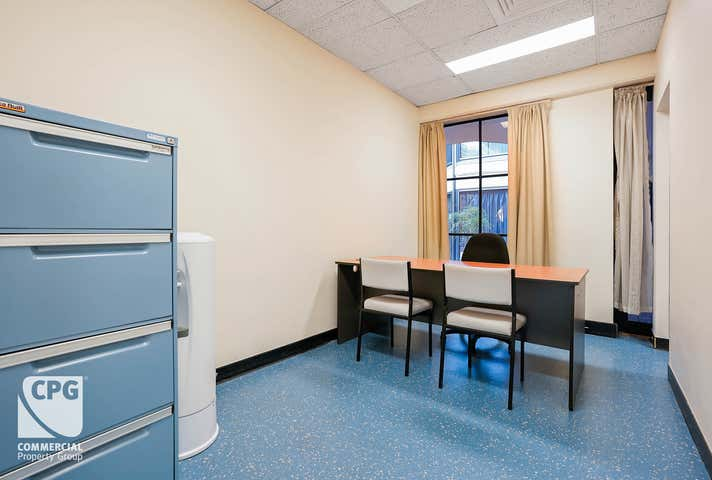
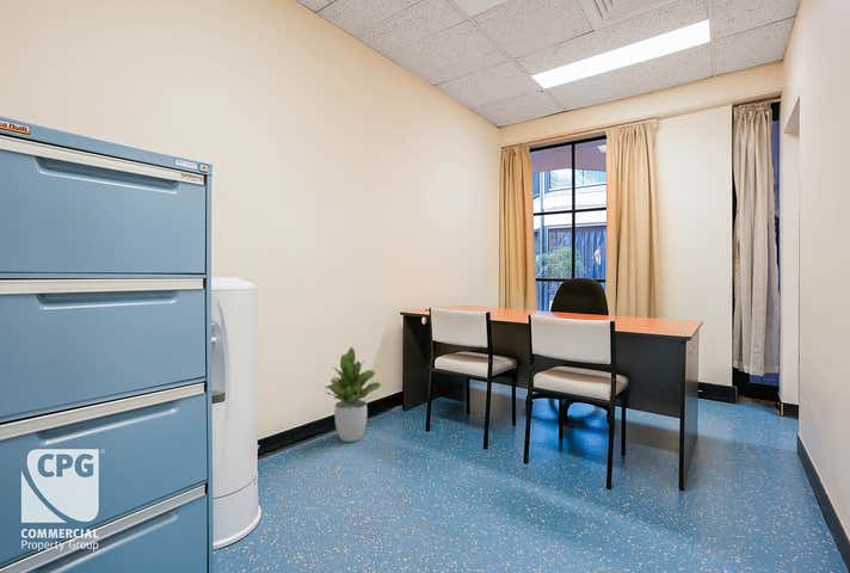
+ potted plant (351, 393)
